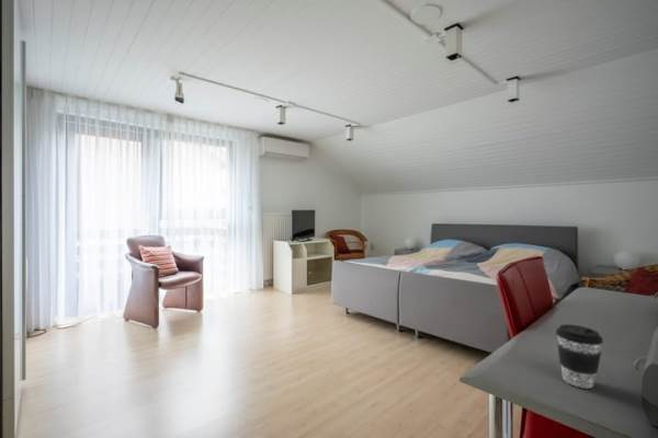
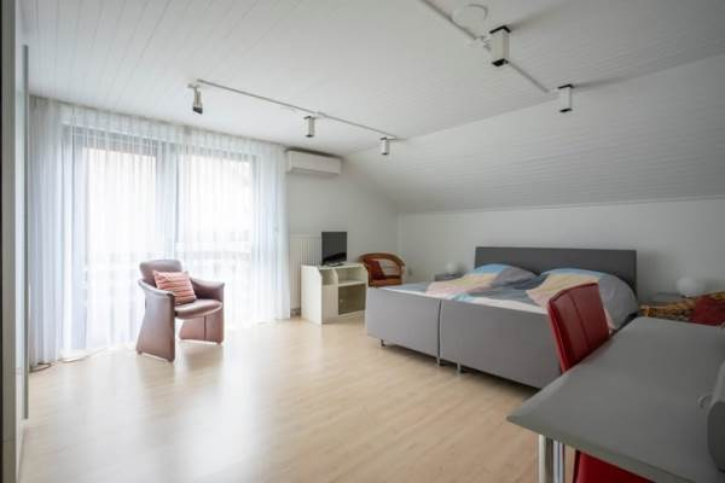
- coffee cup (578, 355)
